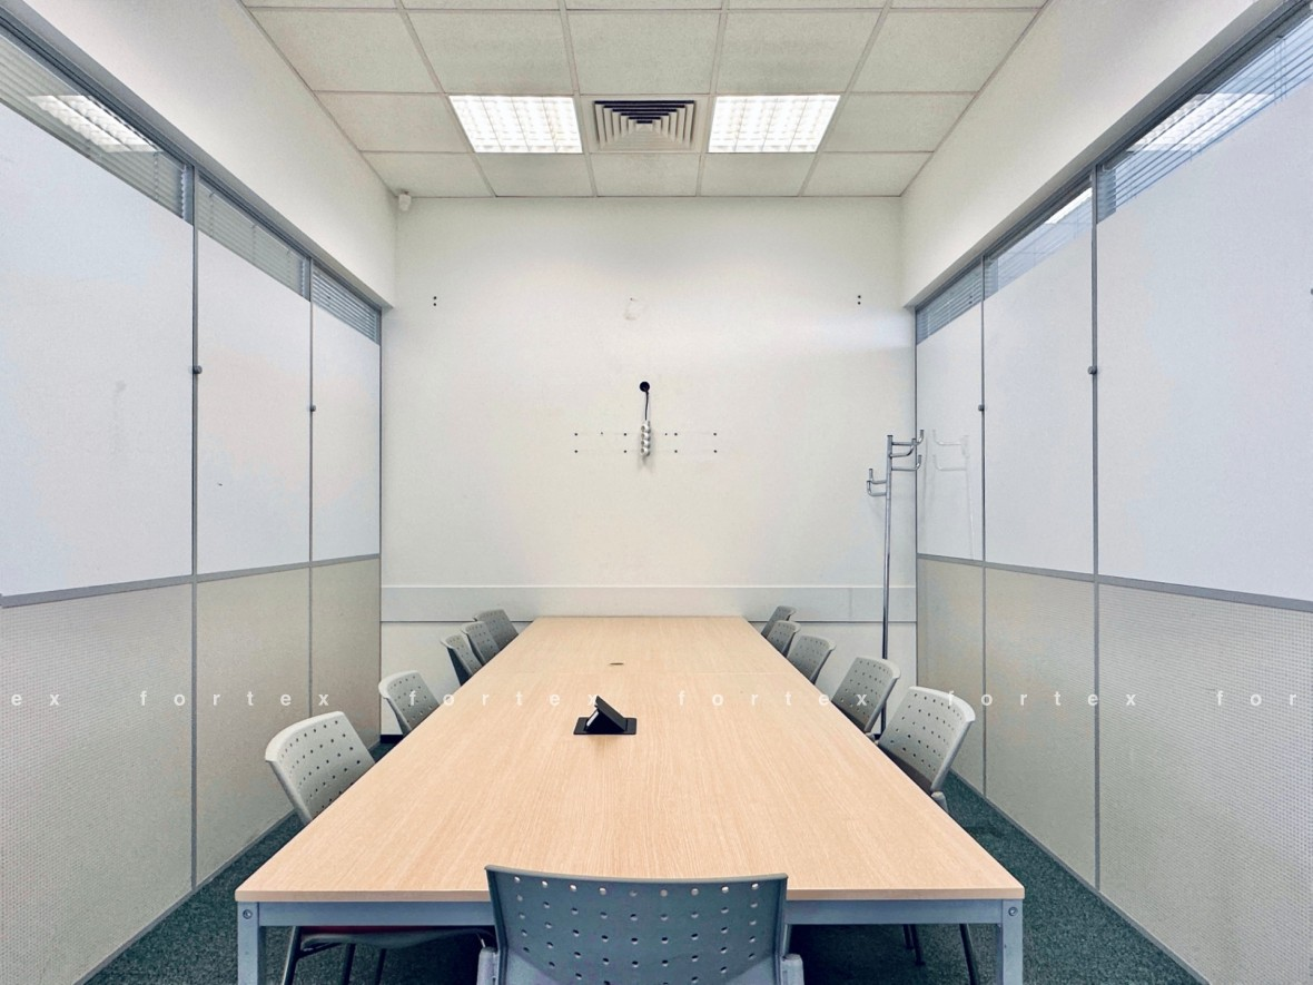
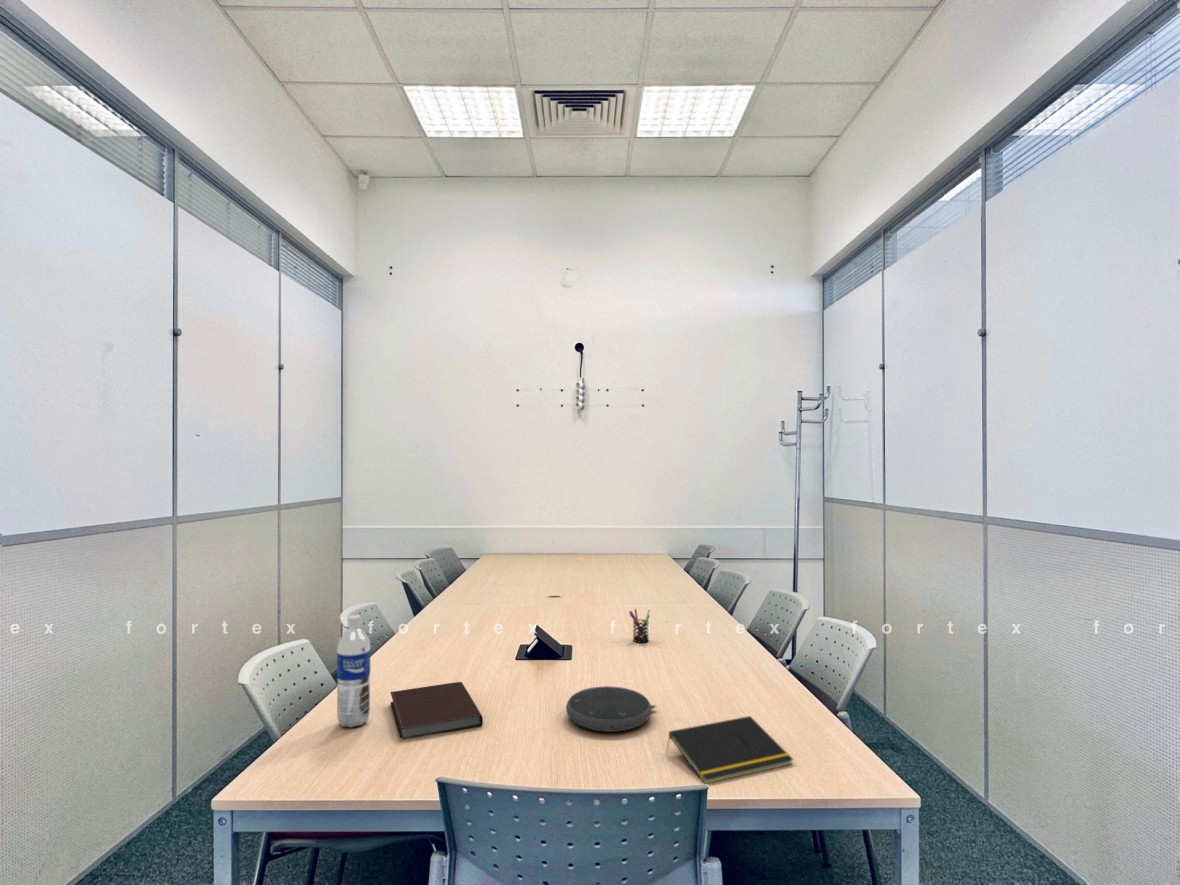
+ pen holder (641, 624)
+ water bottle (353, 669)
+ notepad (729, 747)
+ speaker (612, 707)
+ notebook (434, 708)
